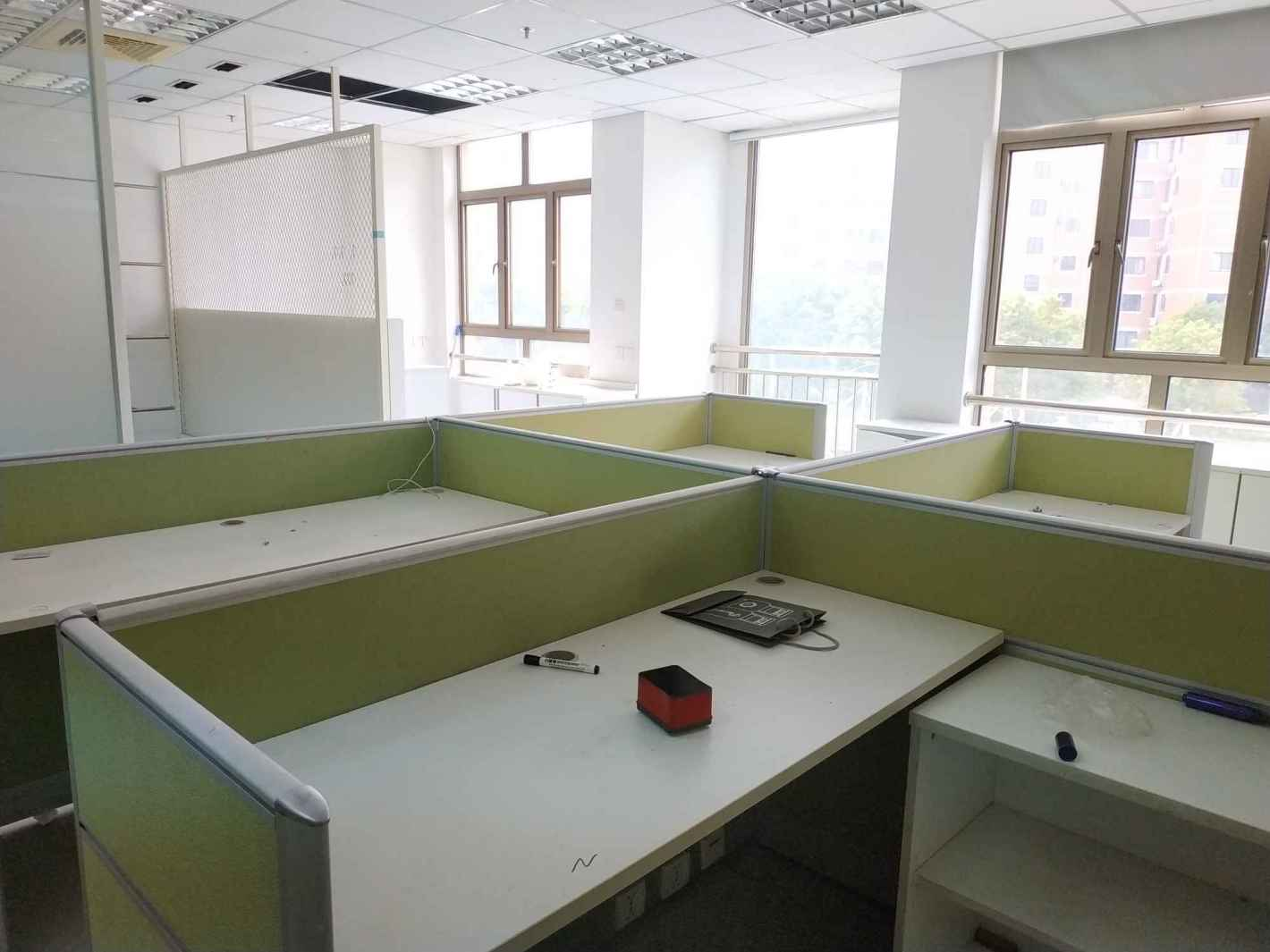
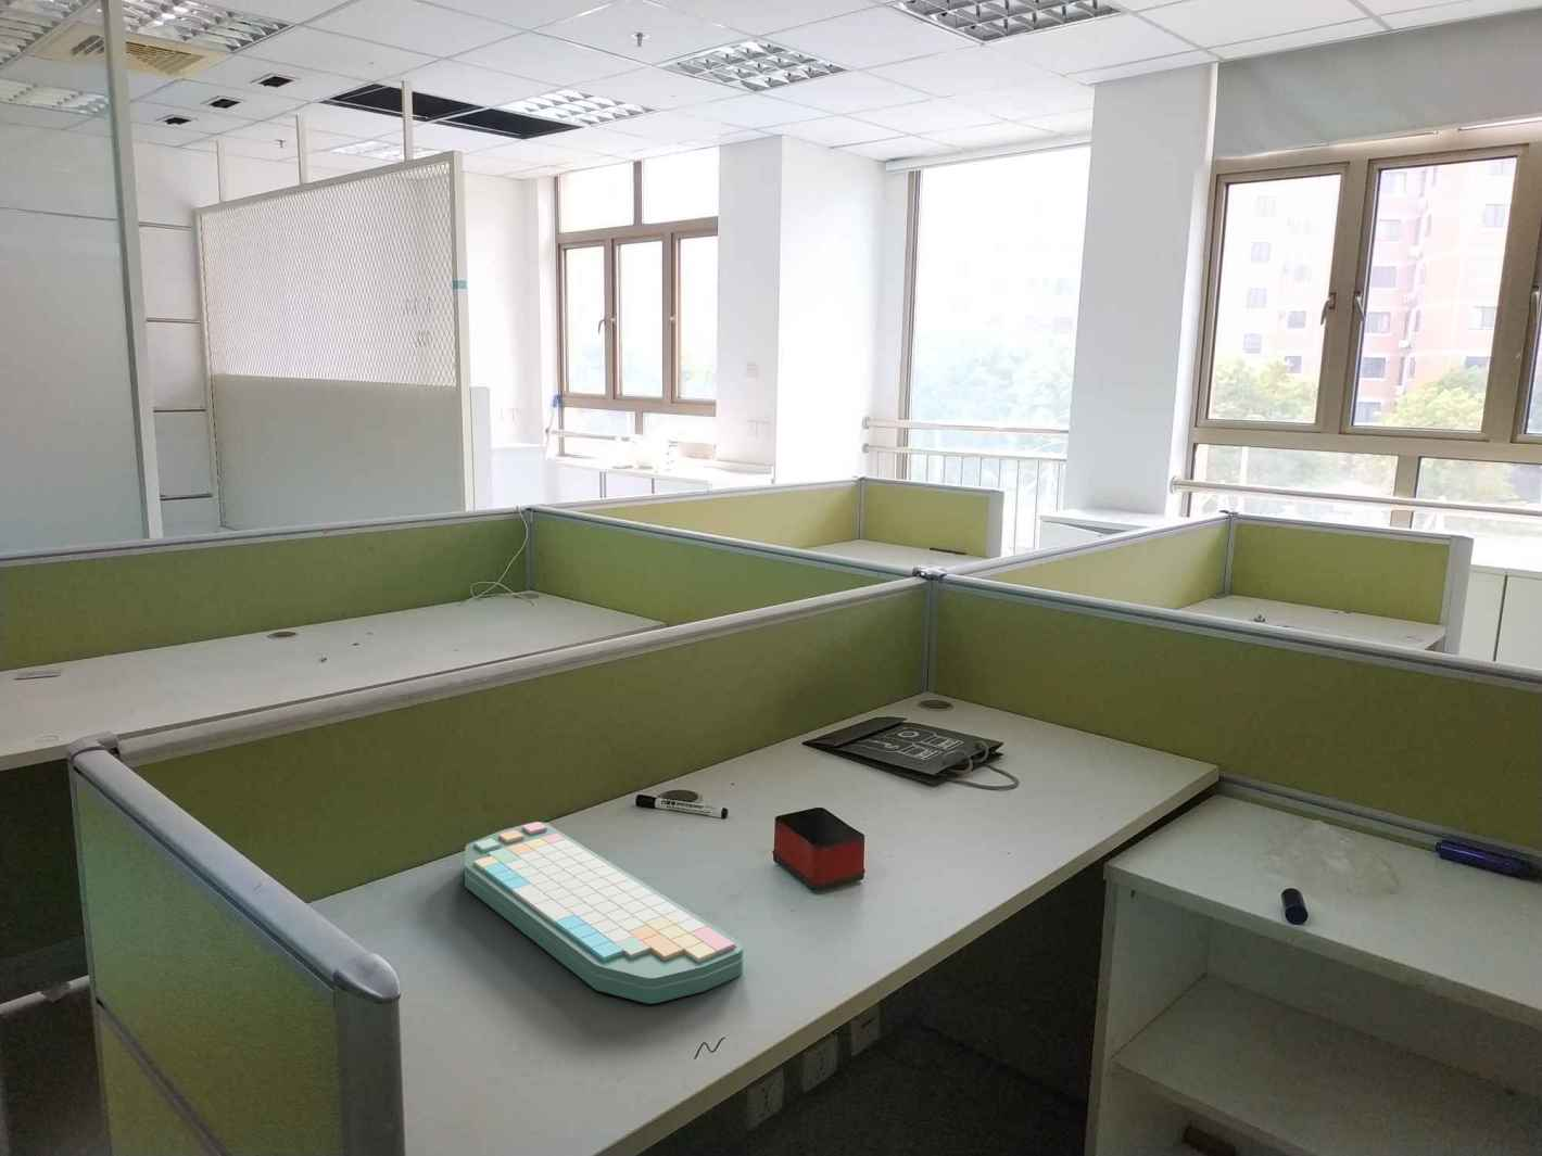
+ computer keyboard (580, 902)
